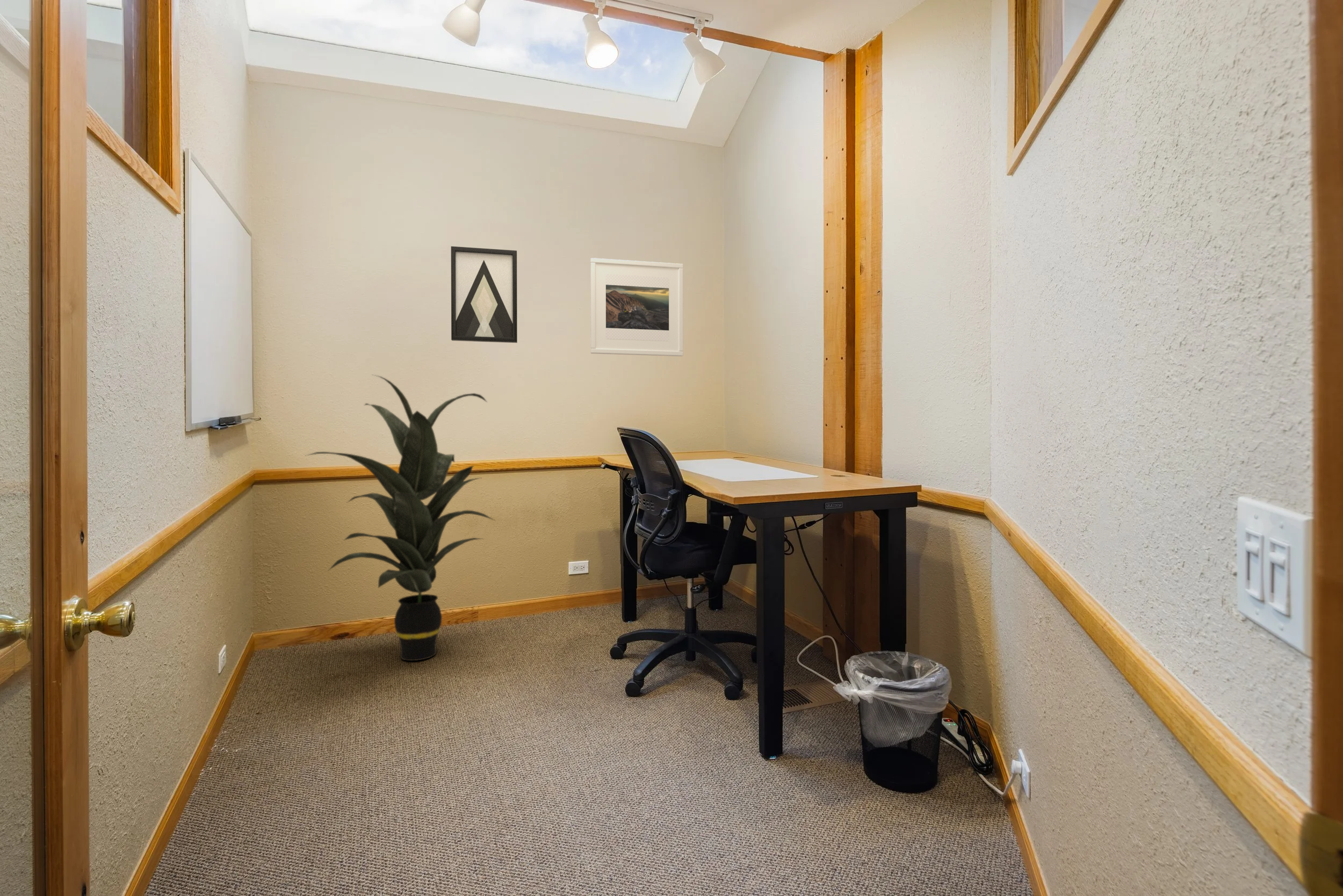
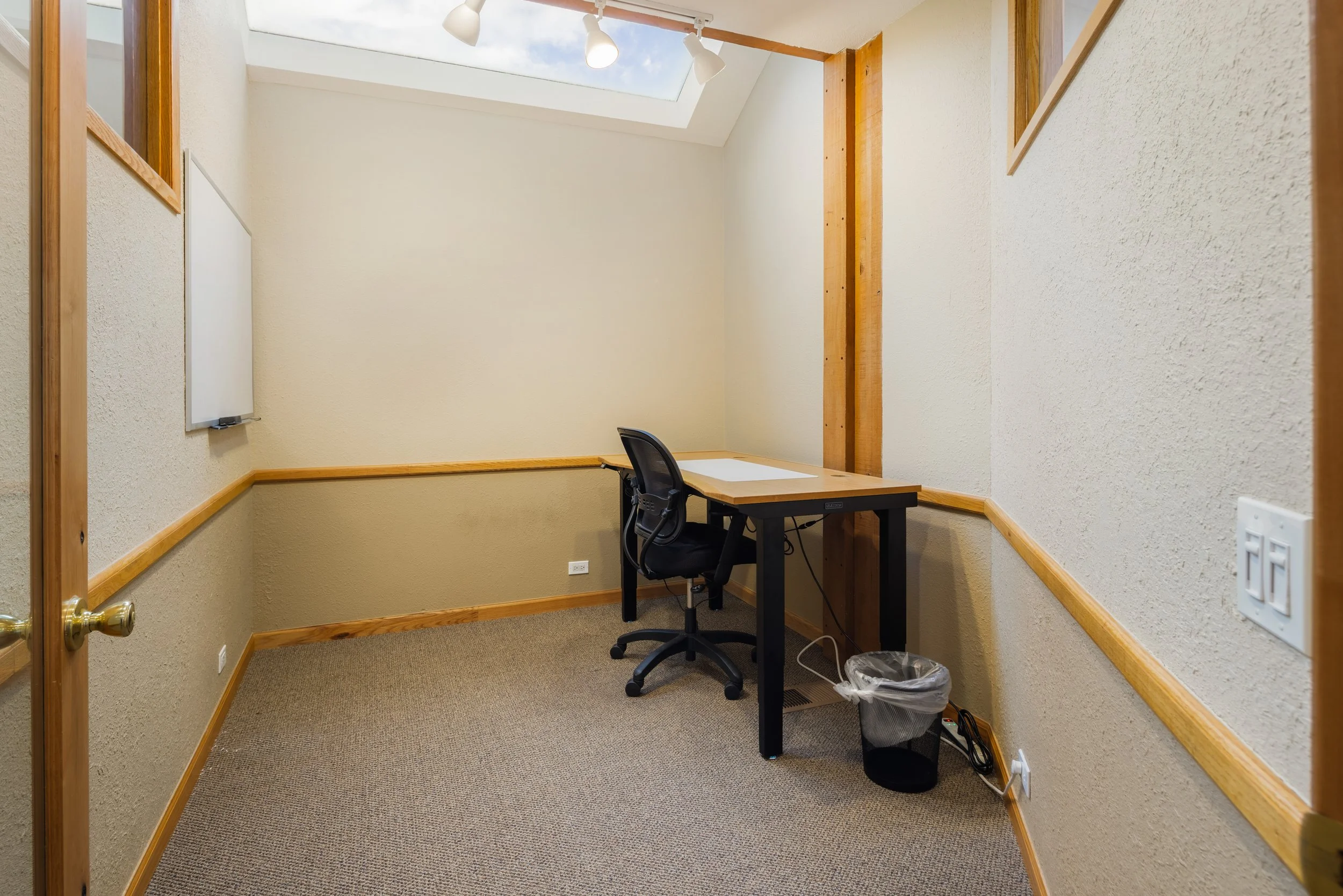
- indoor plant (407, 515)
- wall art (485, 295)
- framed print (637, 308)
